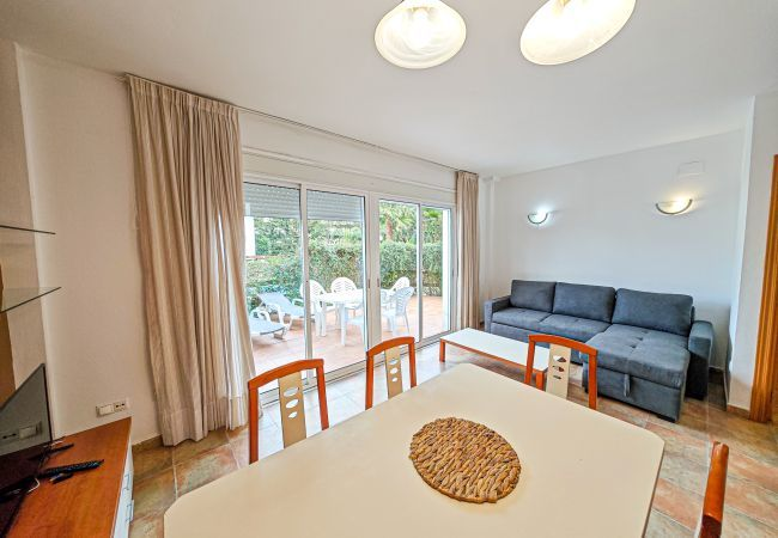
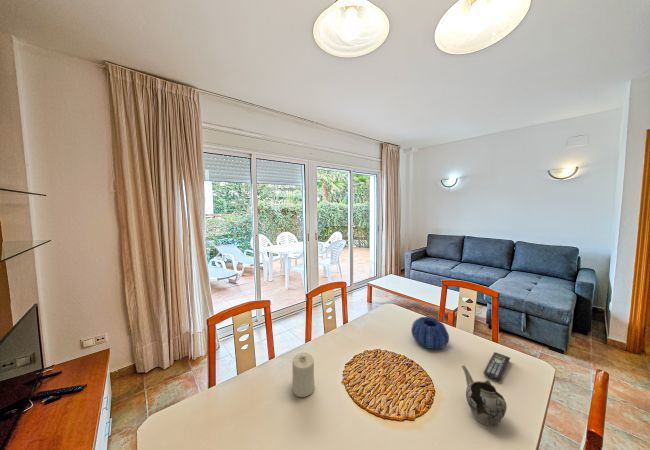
+ teapot (478, 395)
+ candle (303, 370)
+ decorative bowl (429, 331)
+ remote control (497, 365)
